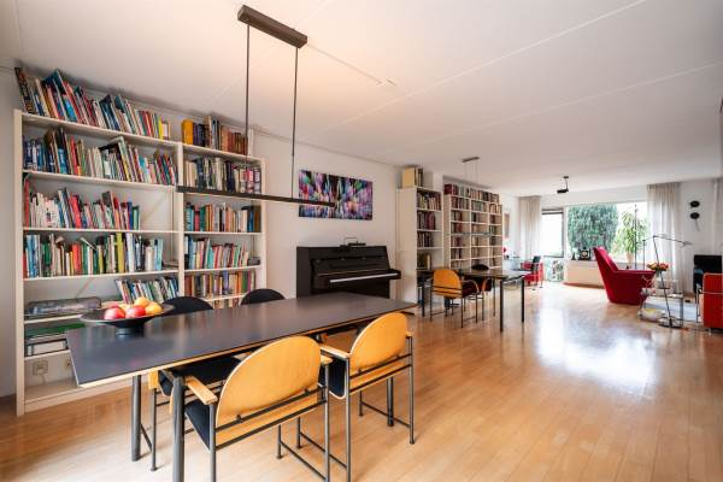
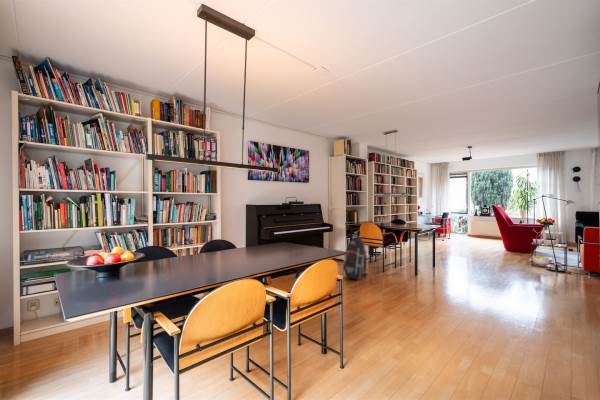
+ backpack (355, 257)
